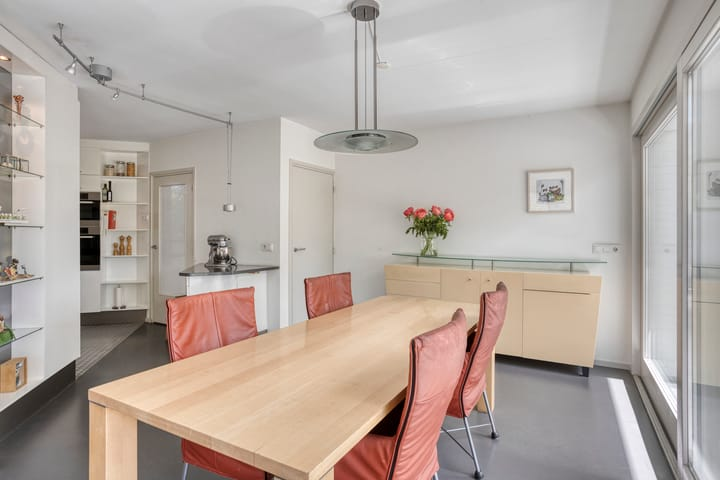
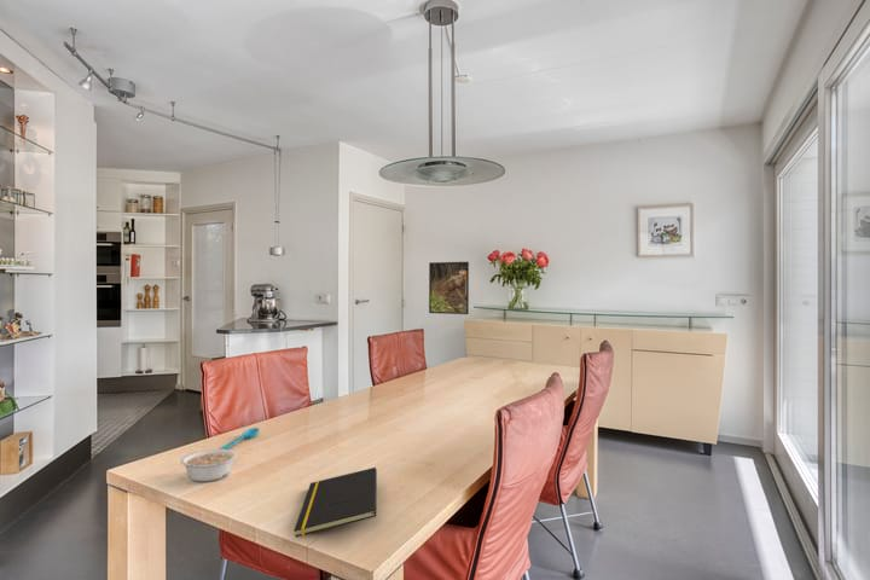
+ legume (210, 464)
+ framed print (448, 288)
+ spoon (237, 440)
+ notepad (340, 498)
